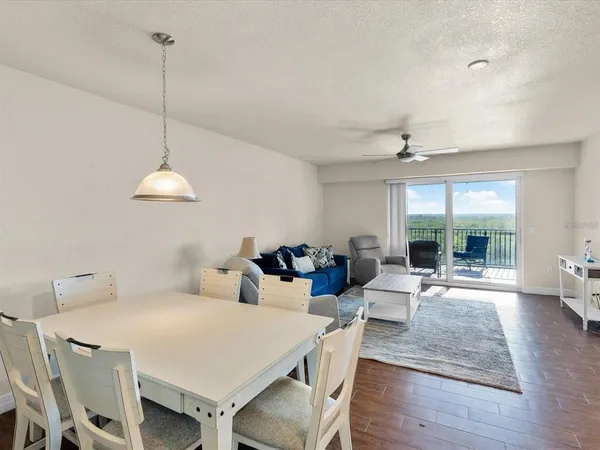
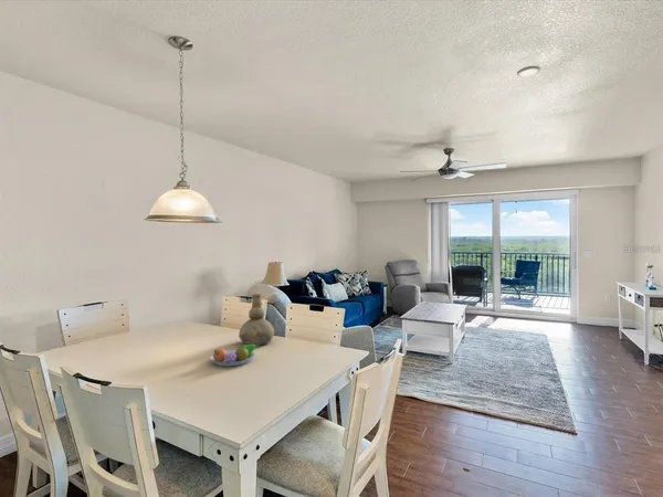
+ fruit bowl (234, 351)
+ vase (256, 318)
